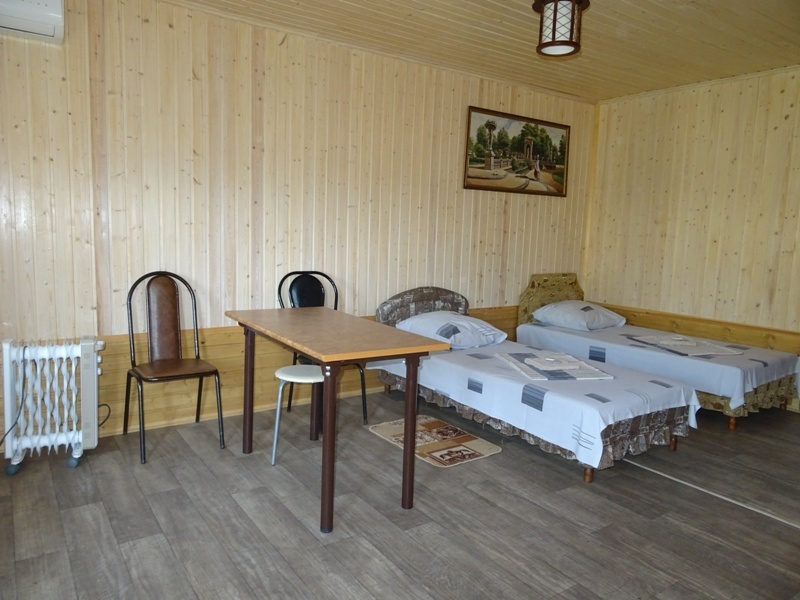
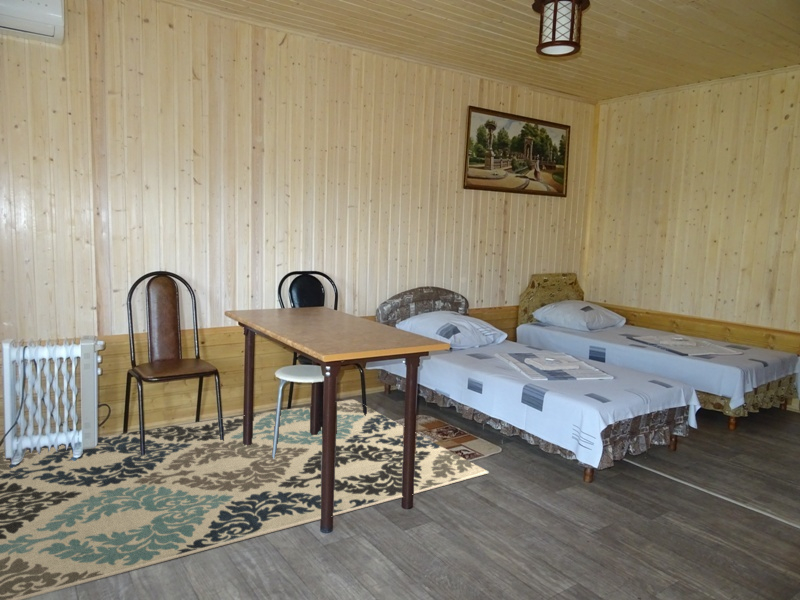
+ rug (235, 464)
